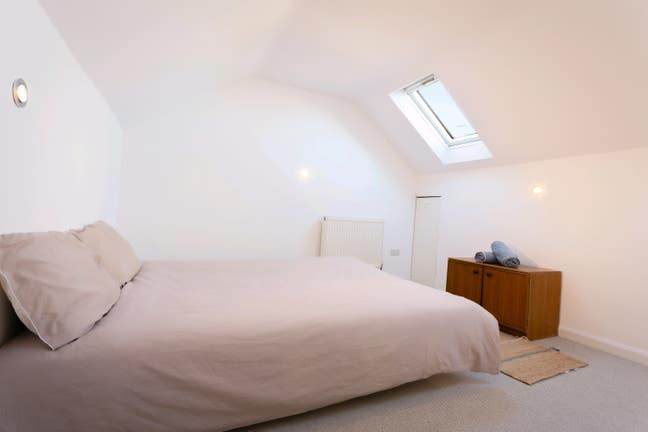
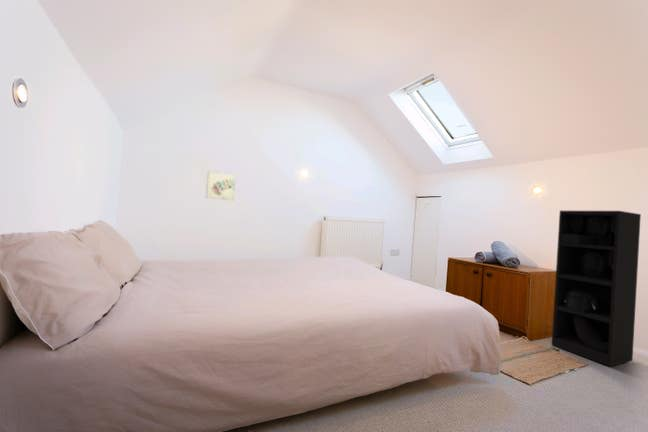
+ wall art (220, 186)
+ shelving unit (594, 282)
